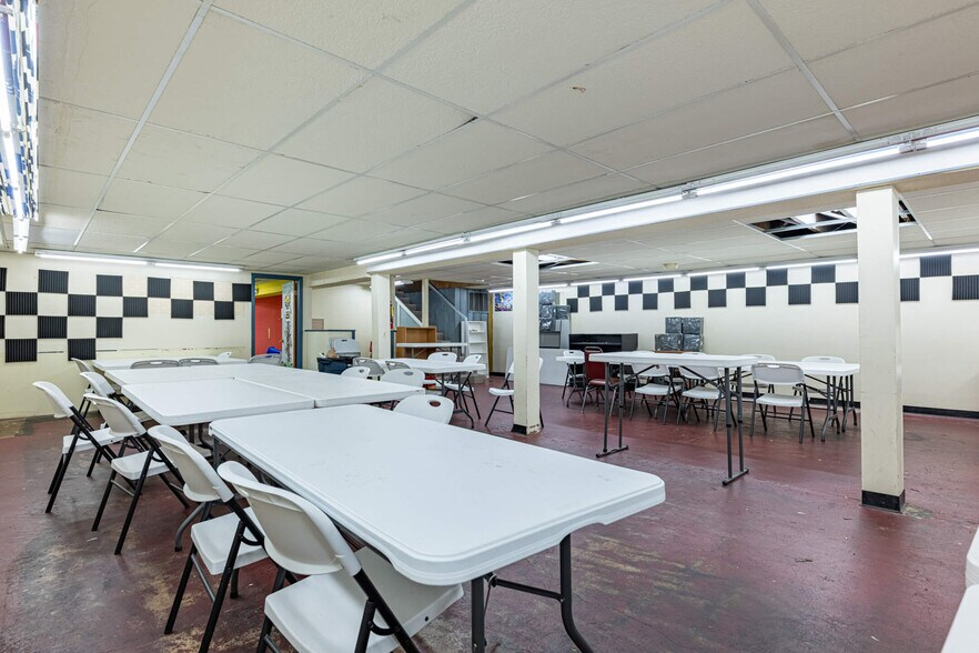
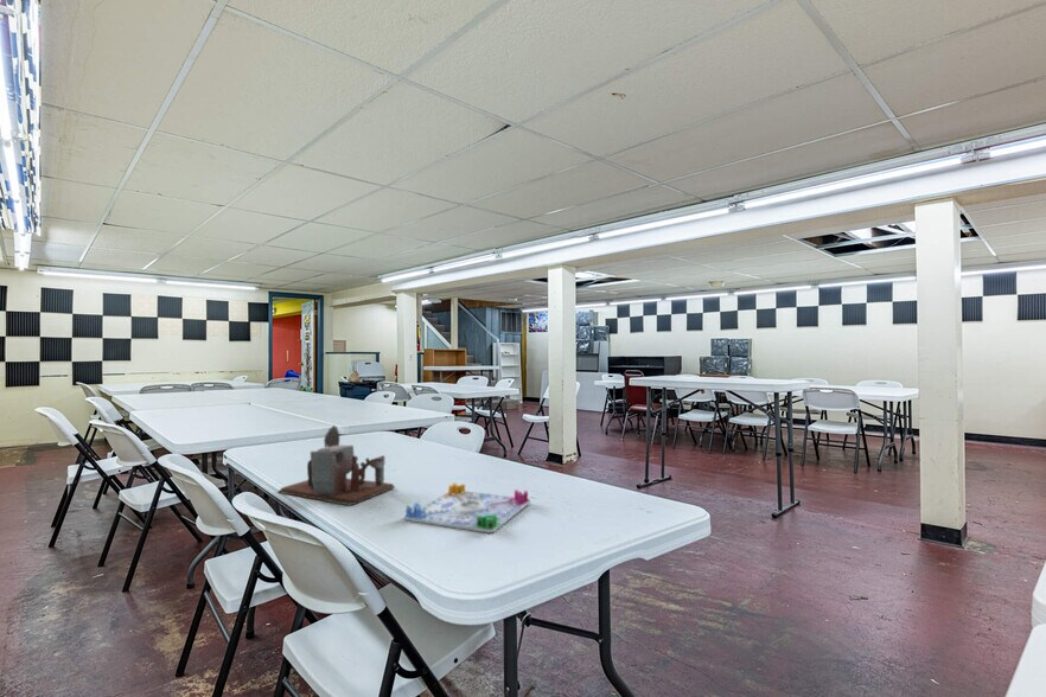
+ board game (470, 504)
+ desk organizer (337, 459)
